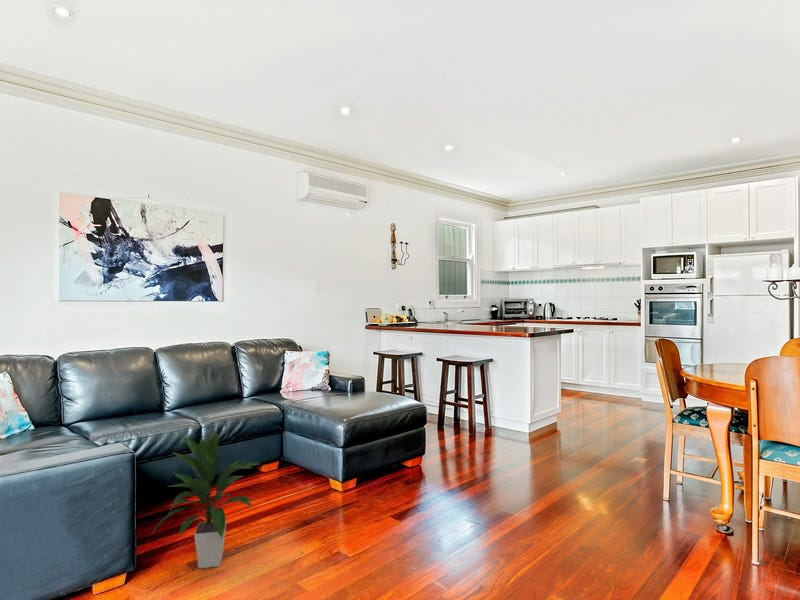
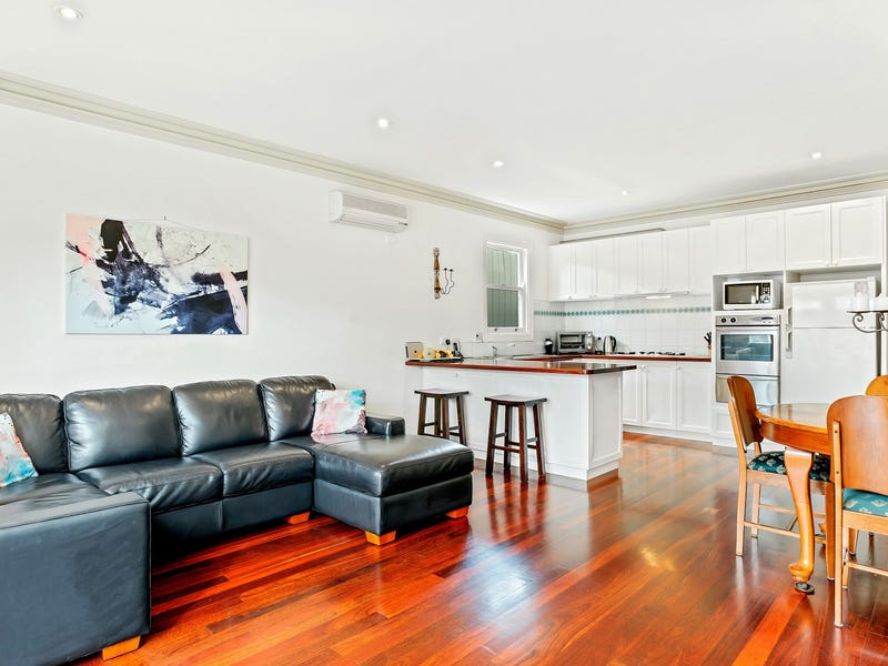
- indoor plant (206, 495)
